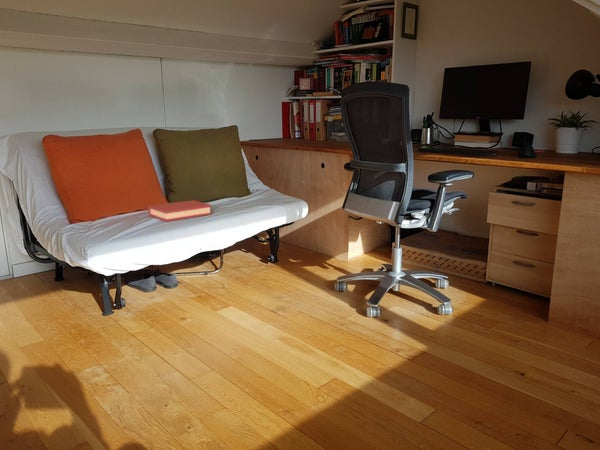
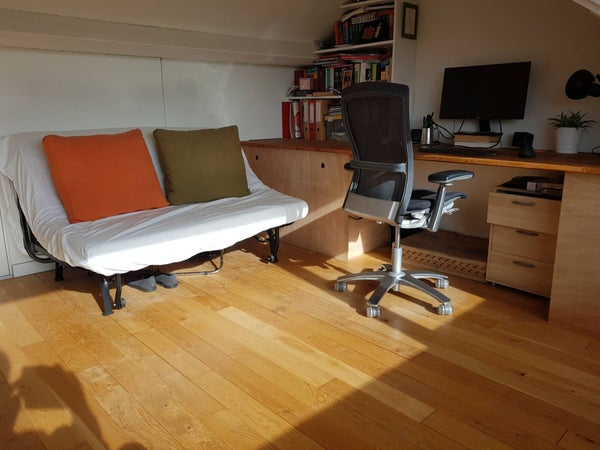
- hardback book (180, 210)
